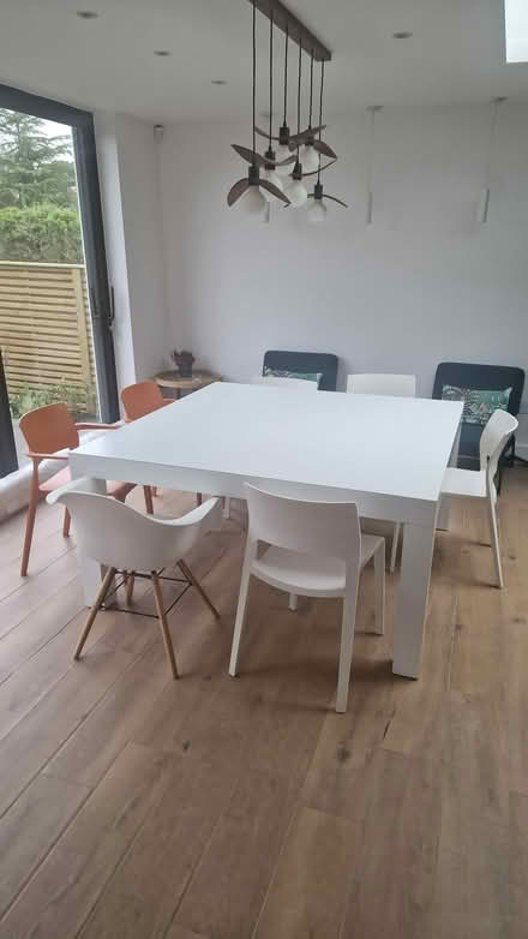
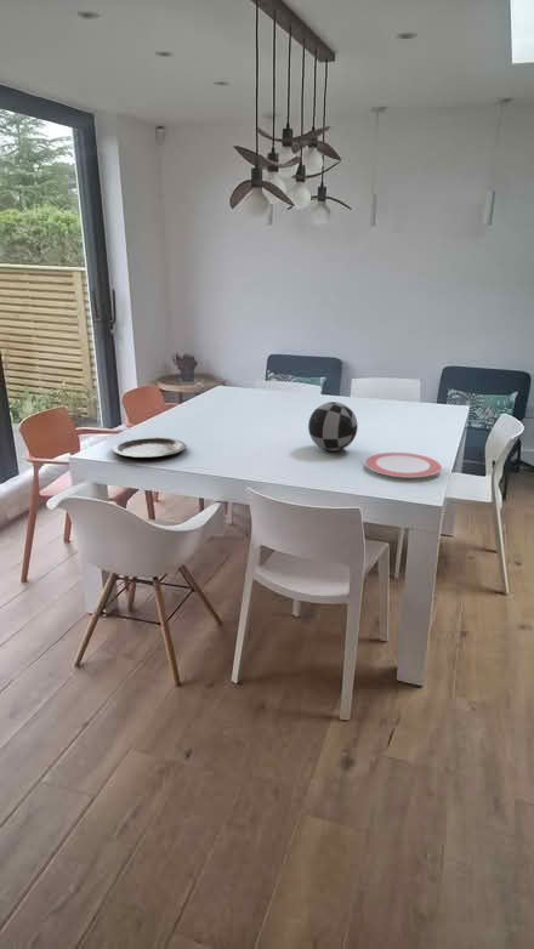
+ plate (149, 448)
+ decorative ball (333, 426)
+ plate (402, 466)
